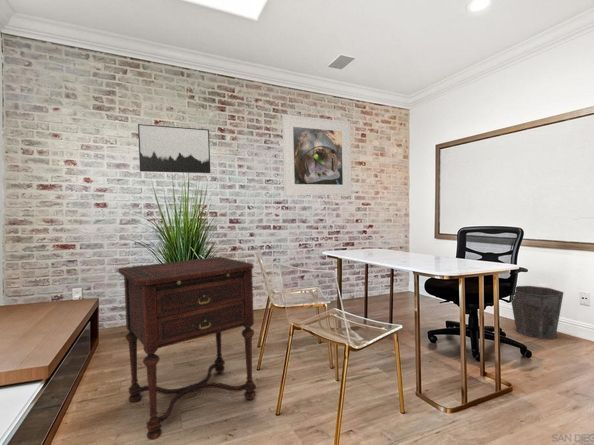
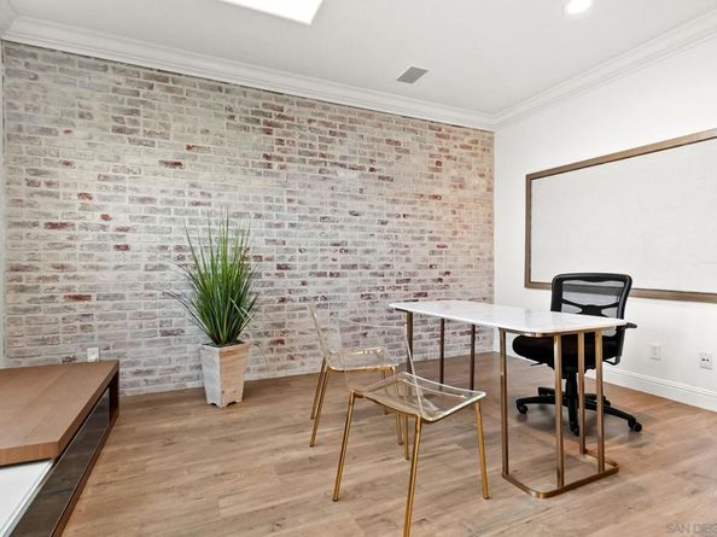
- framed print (318, 156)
- wall art (175, 149)
- side table (189, 333)
- waste bin (535, 311)
